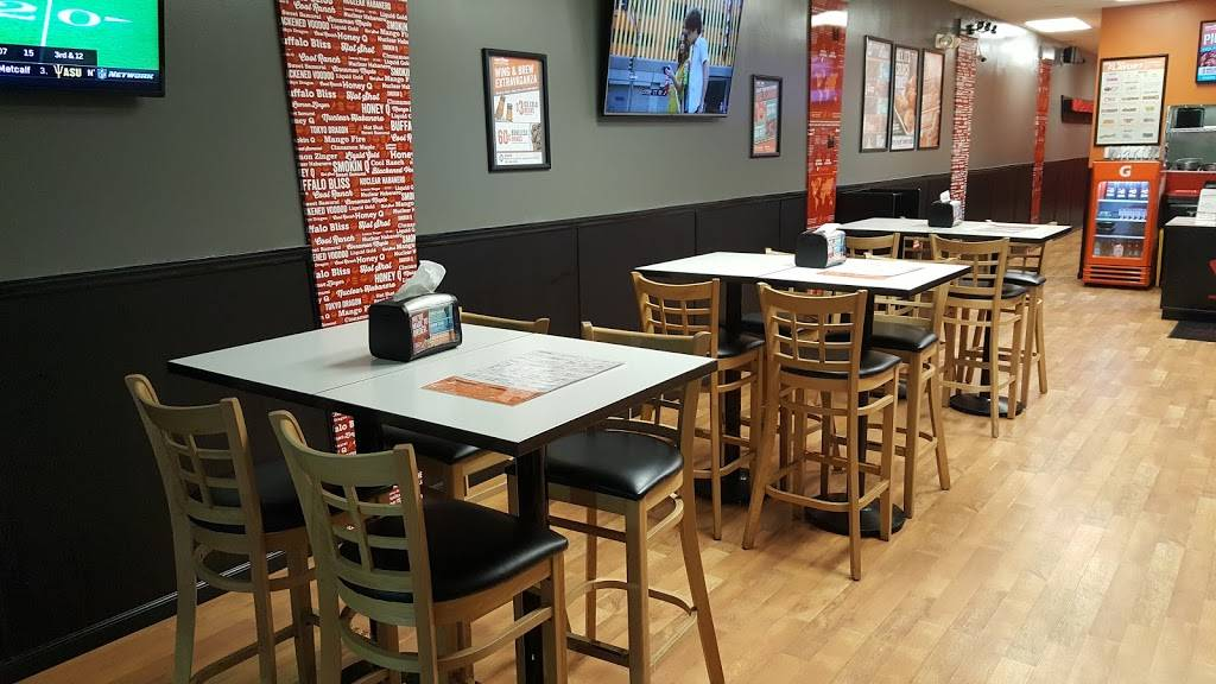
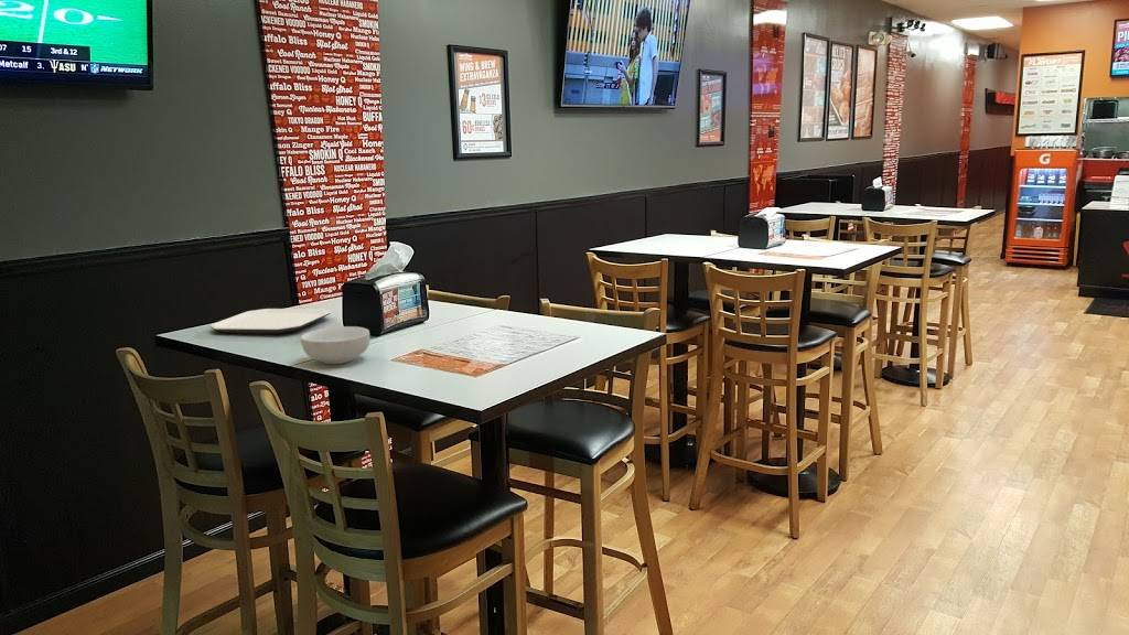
+ cereal bowl (336, 346)
+ plate (272, 321)
